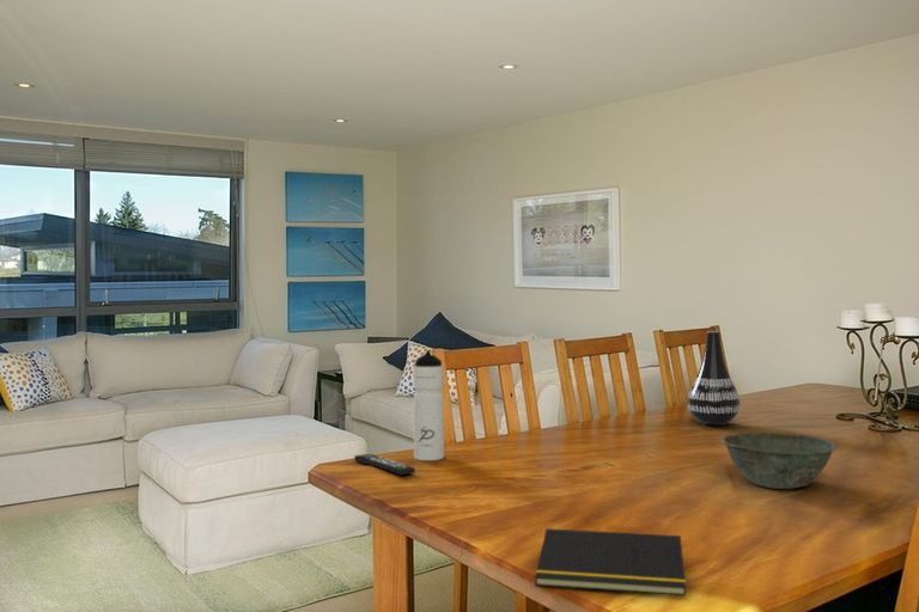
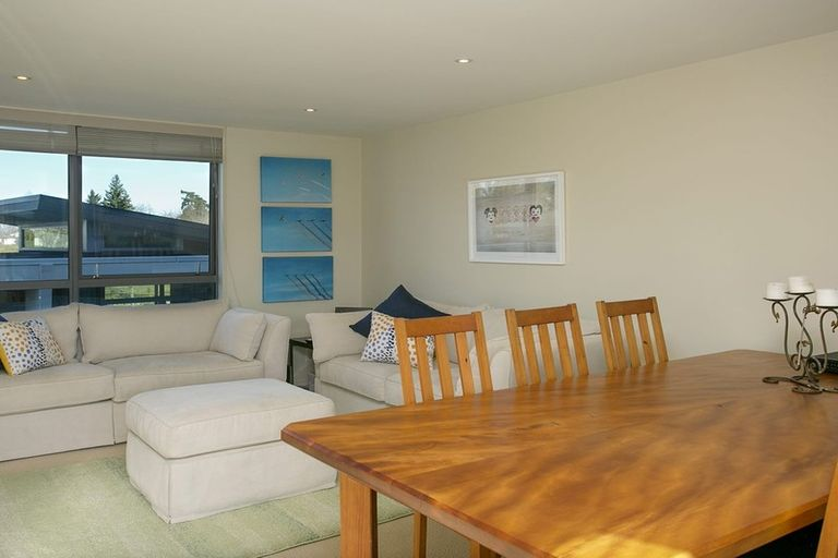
- bowl (778, 461)
- vase (713, 378)
- notepad (610, 559)
- remote control (383, 464)
- water bottle (428, 404)
